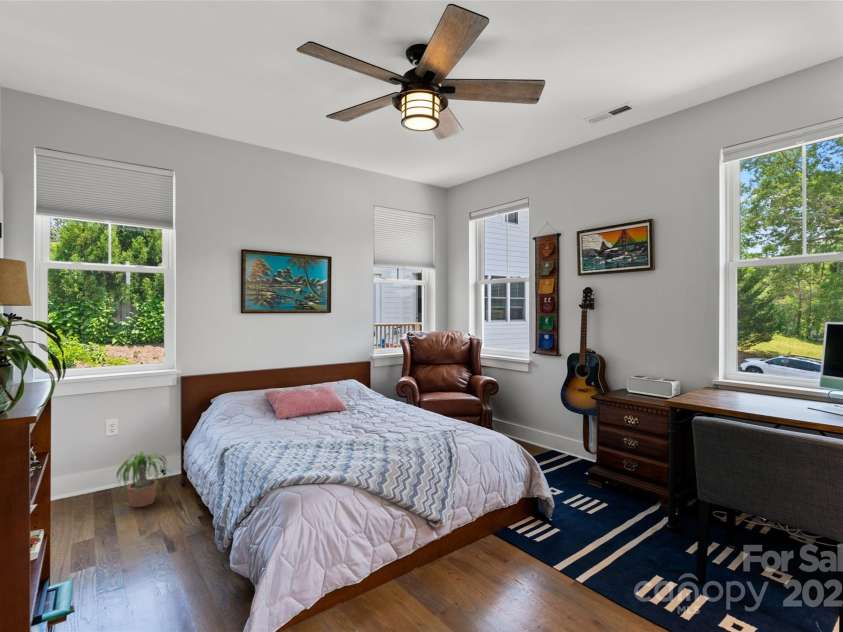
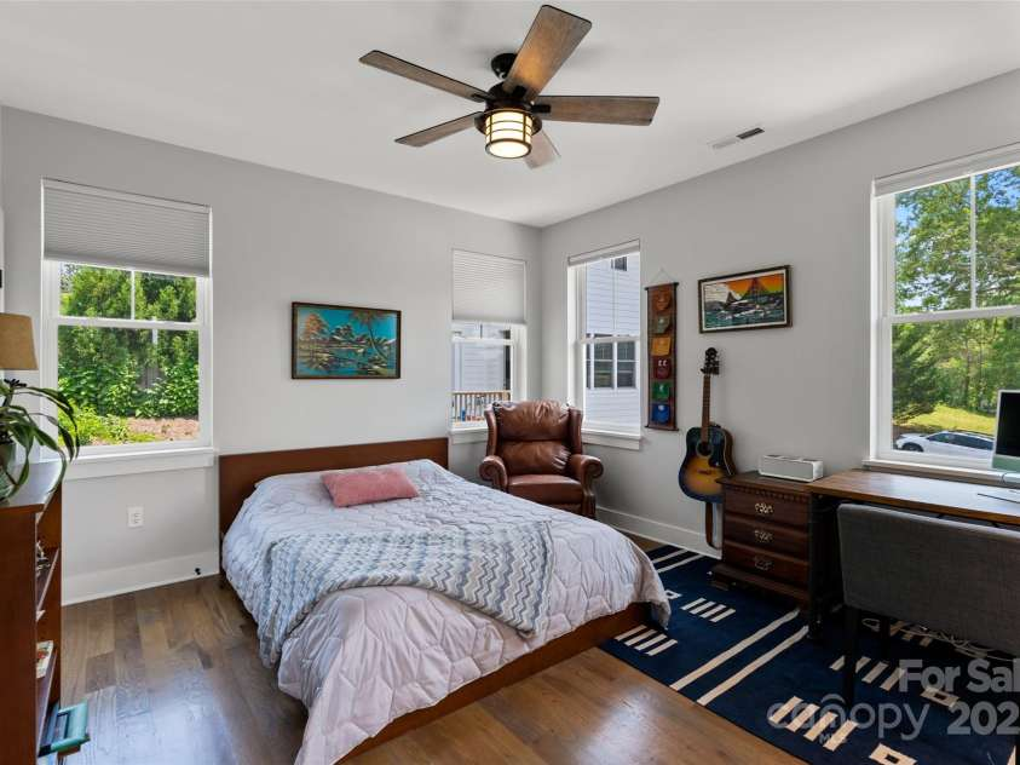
- potted plant (145, 479)
